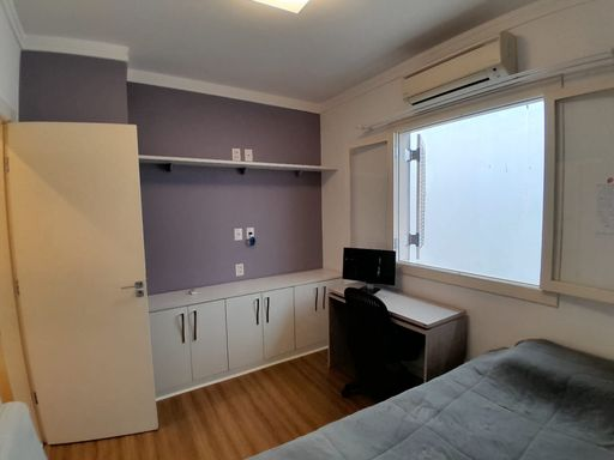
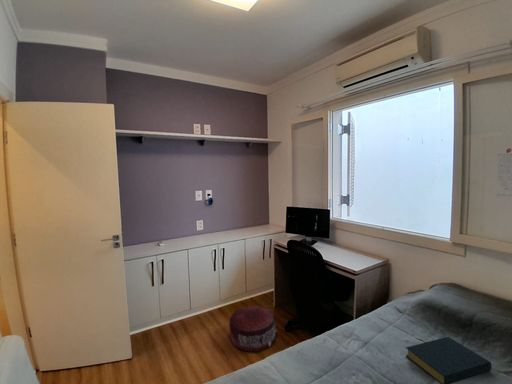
+ pouf (253, 325)
+ hardback book (446, 359)
